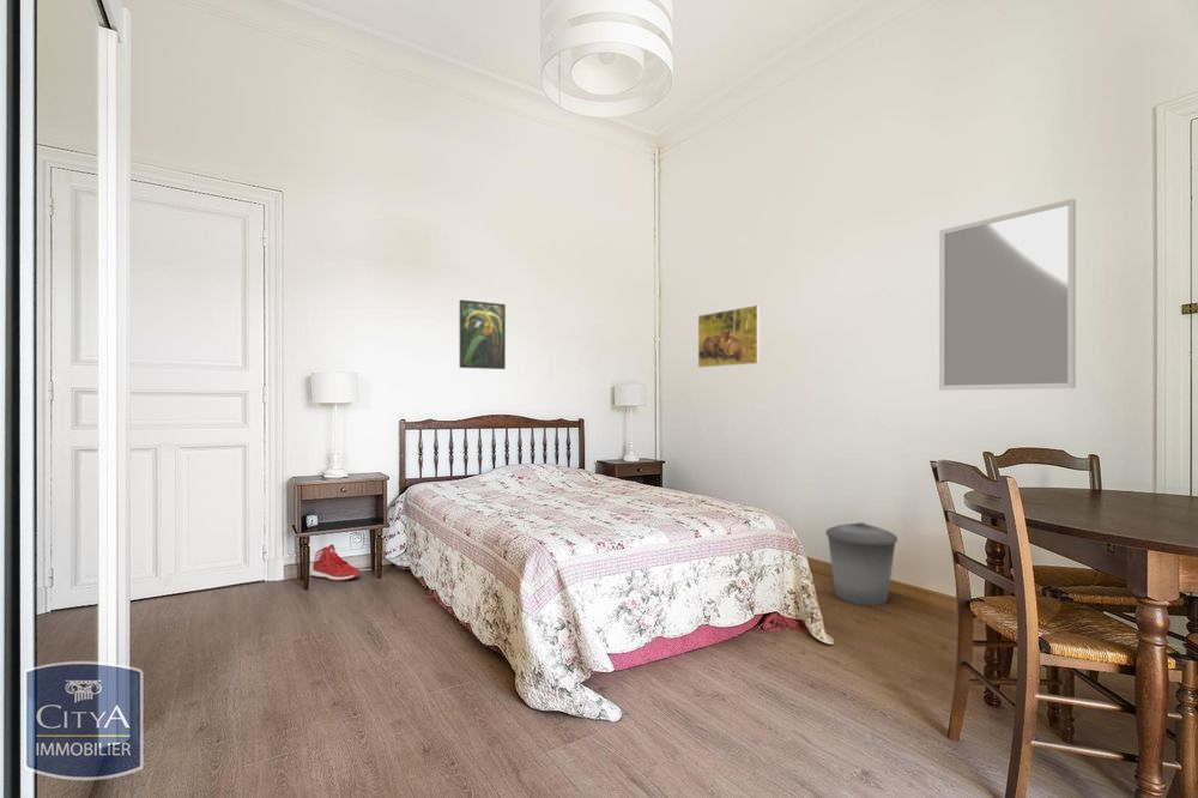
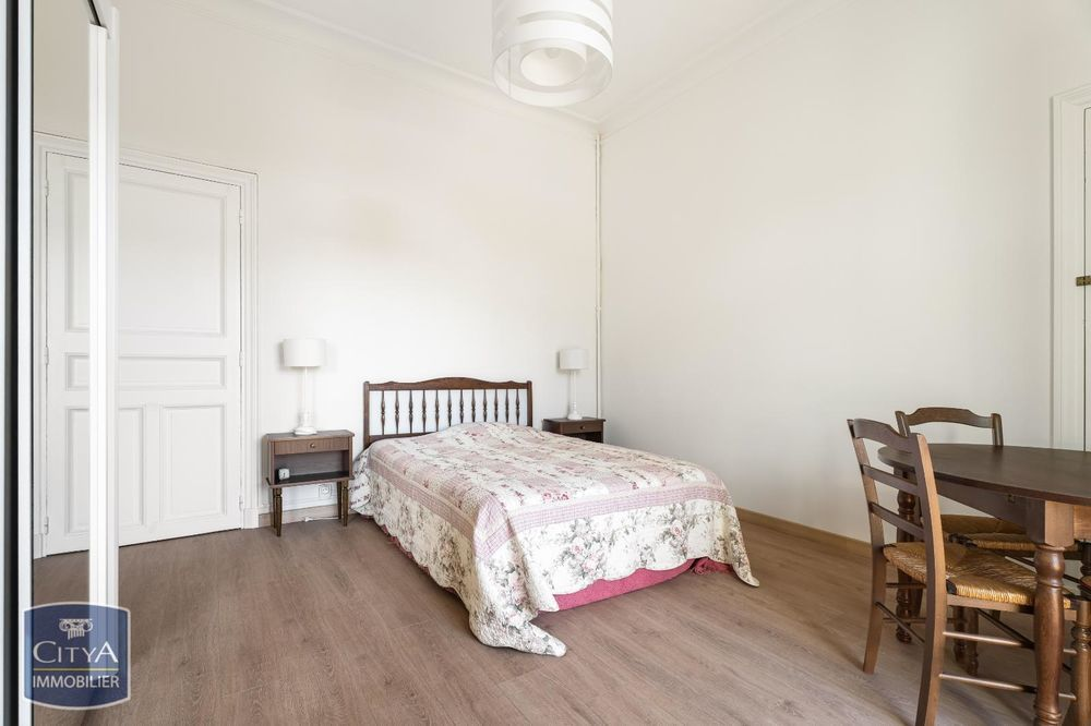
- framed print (727, 338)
- sneaker (335, 561)
- trash can (860, 560)
- home mirror (1002, 302)
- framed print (483, 334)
